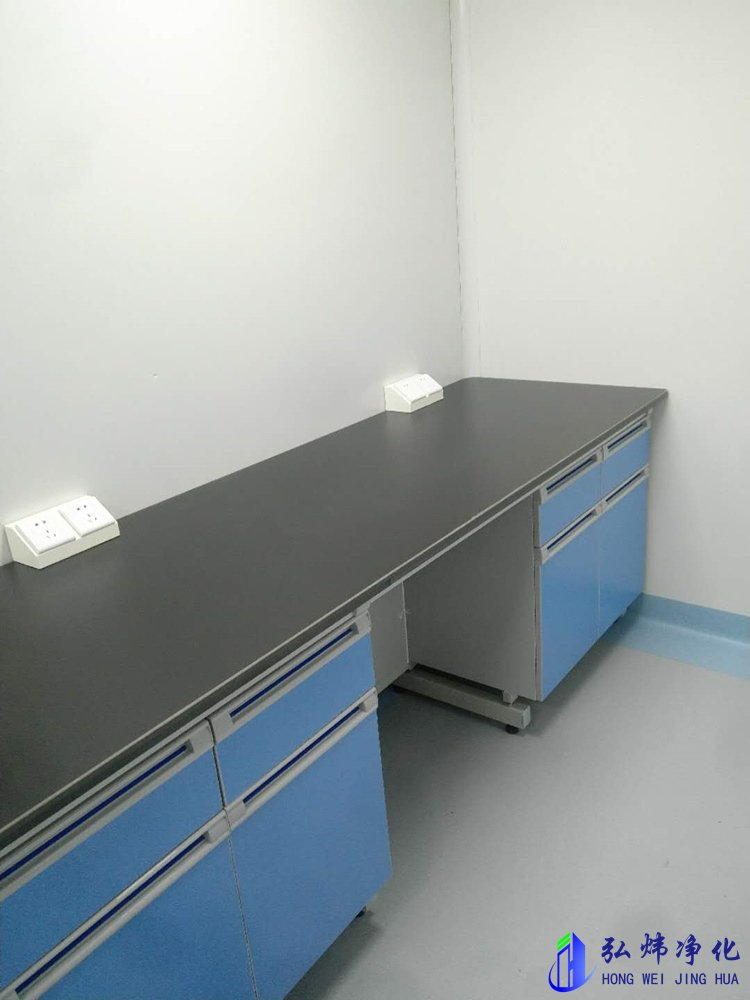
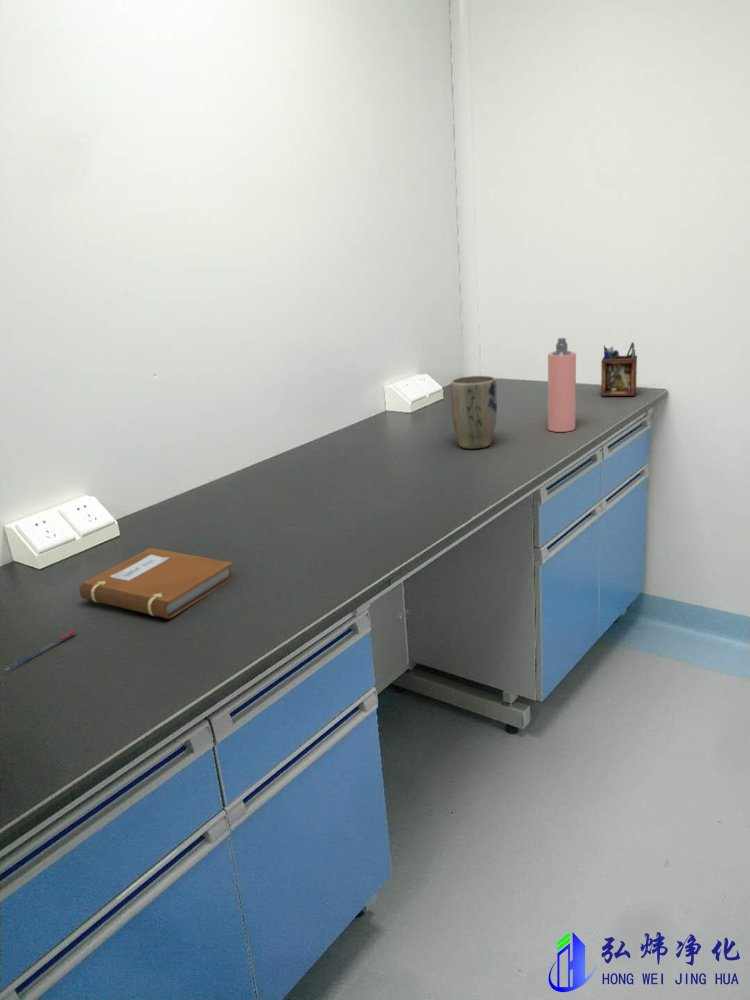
+ desk organizer (619, 369)
+ notebook (155, 581)
+ plant pot (474, 412)
+ spray bottle (561, 384)
+ pen (41, 649)
